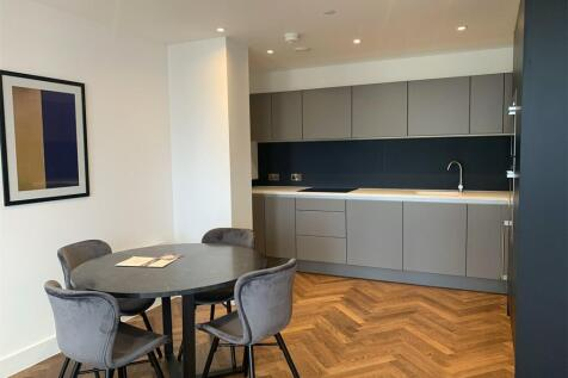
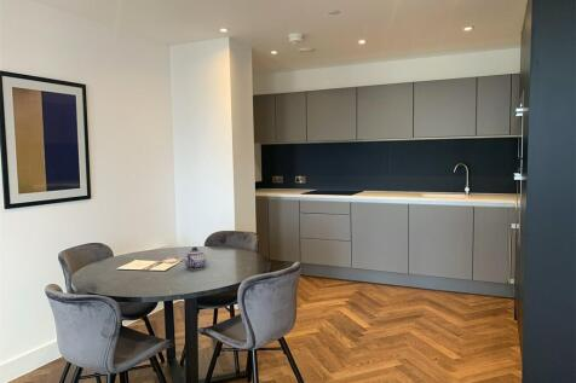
+ teapot (195, 257)
